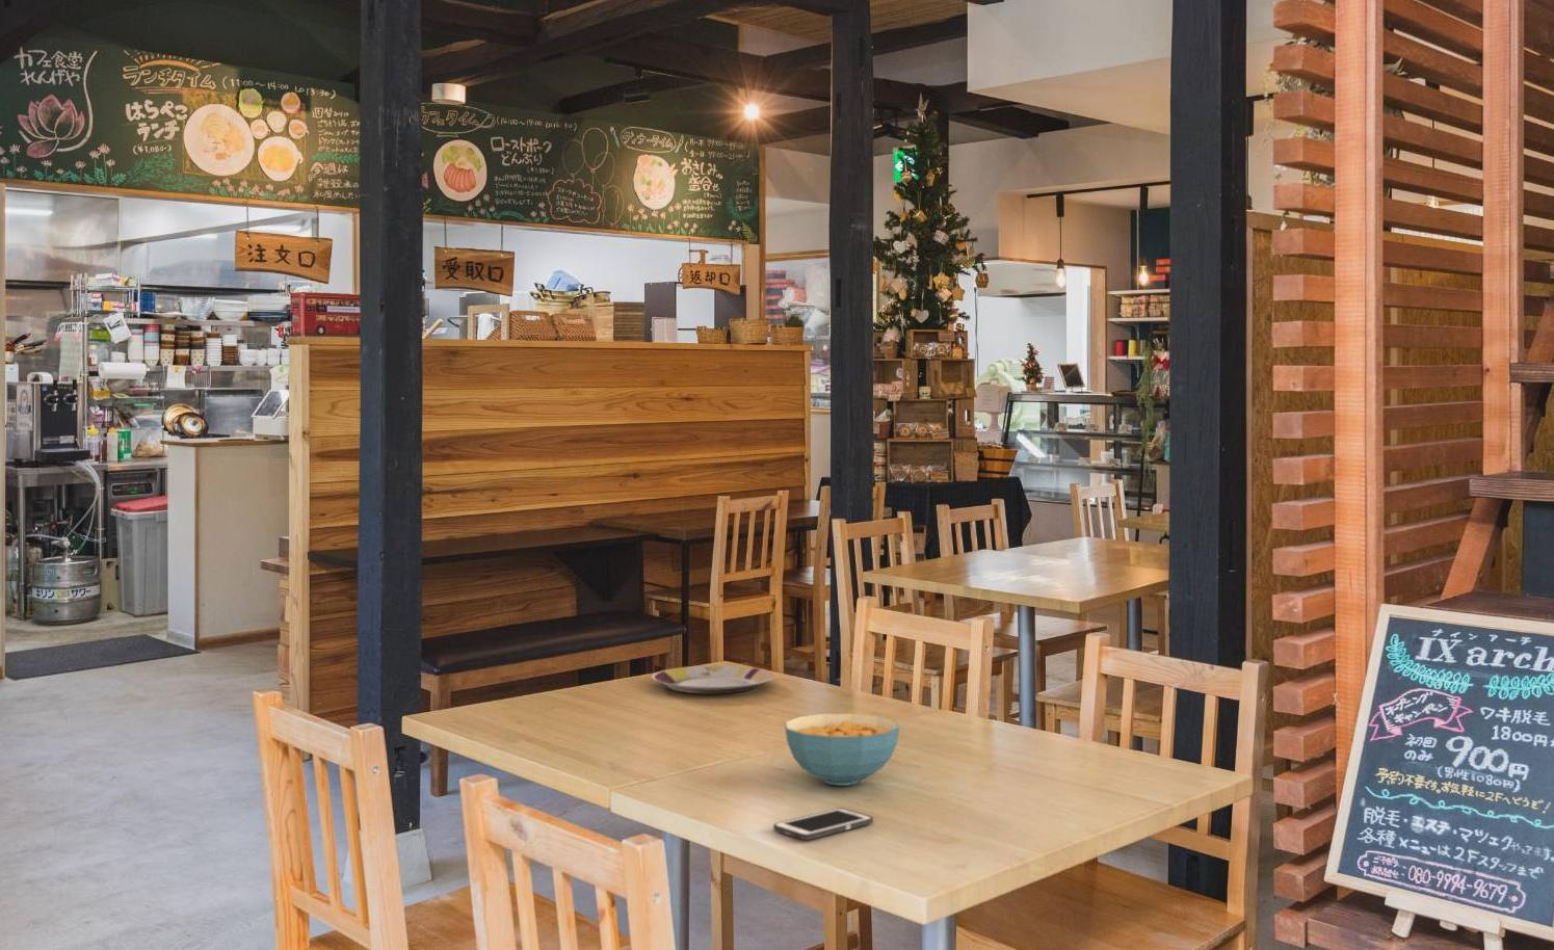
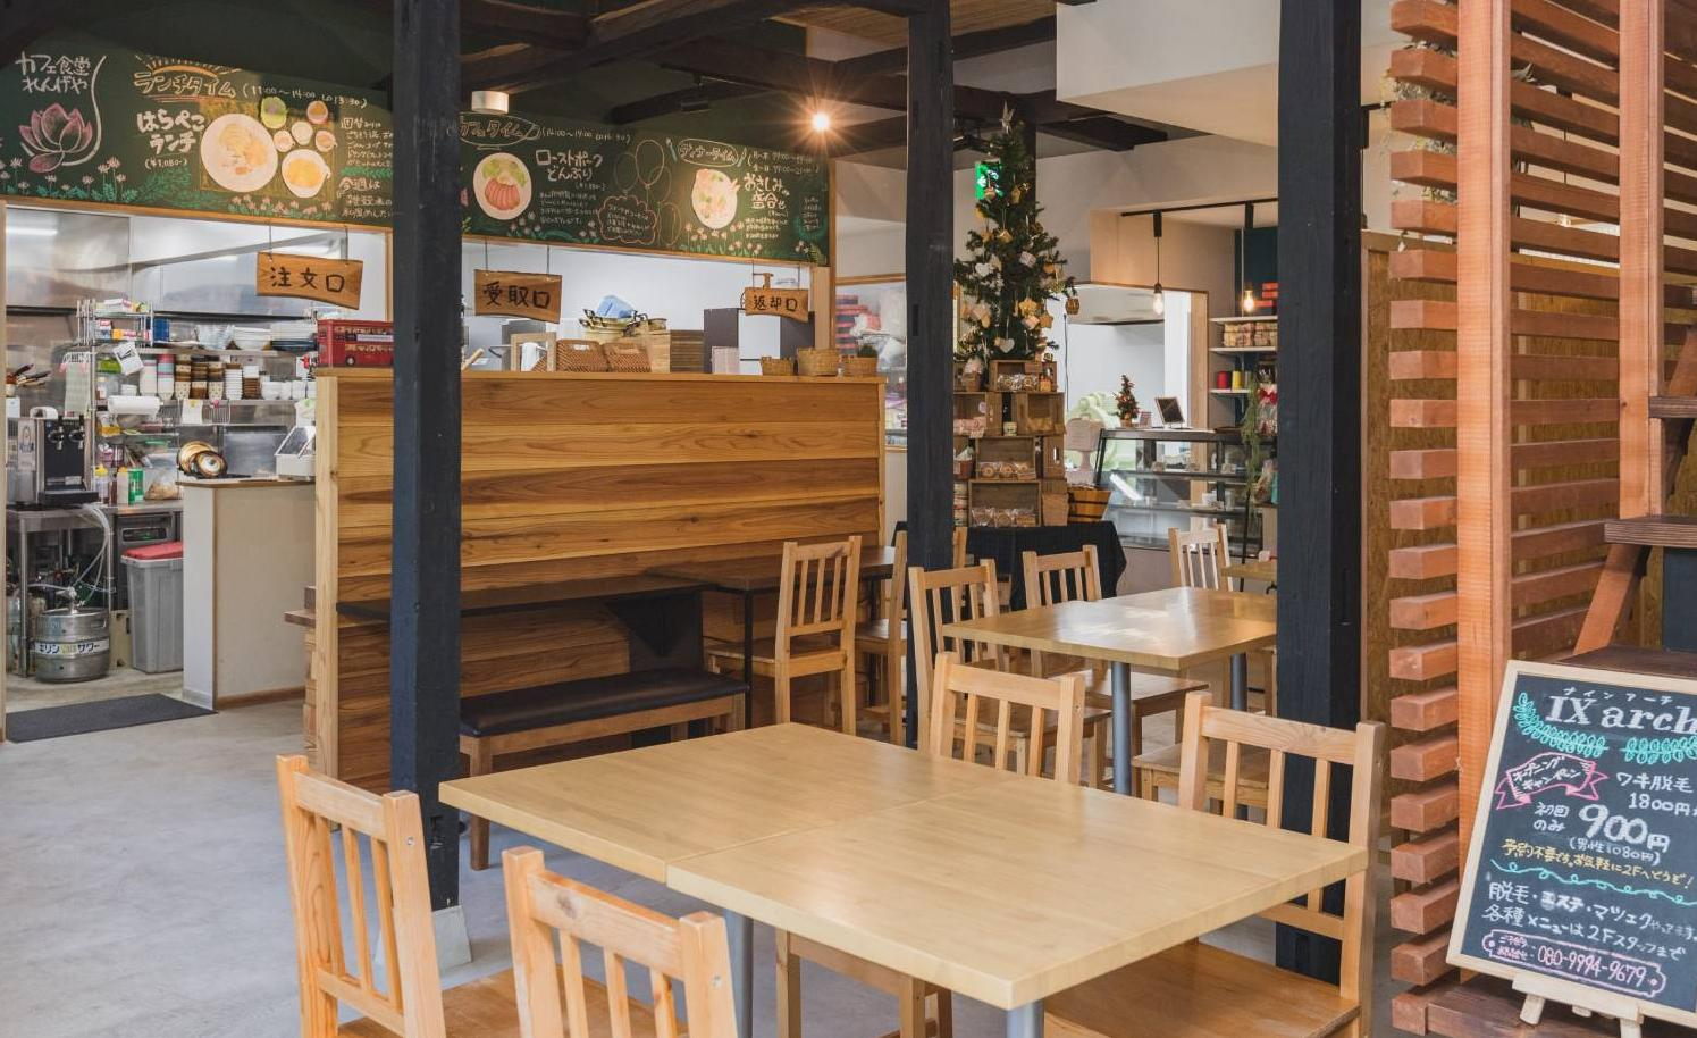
- cell phone (824, 823)
- cereal bowl (841, 752)
- plate (713, 679)
